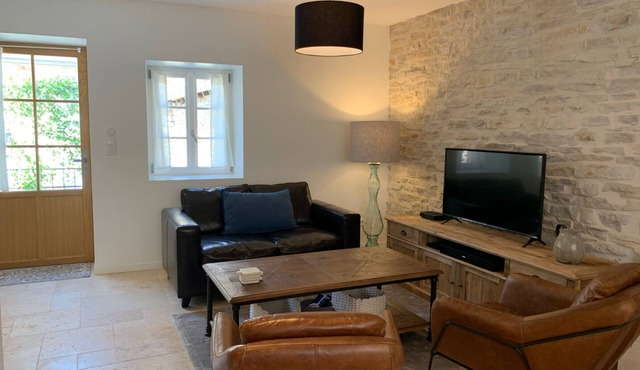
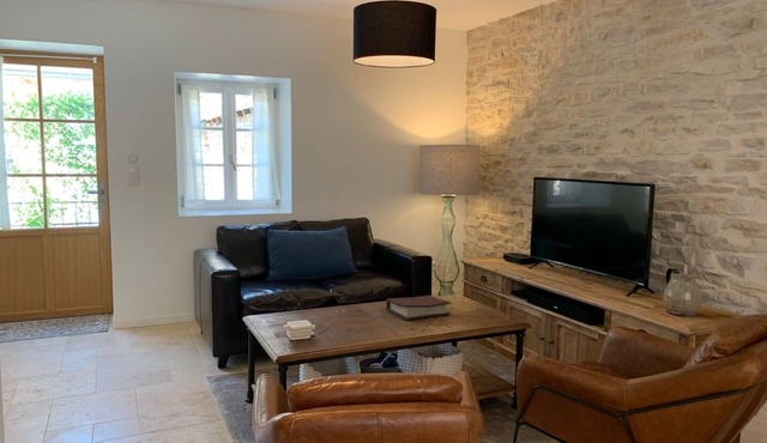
+ hardback book (417, 305)
